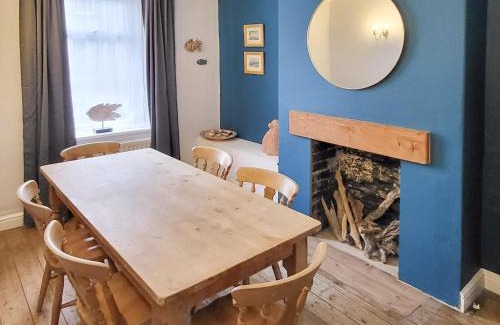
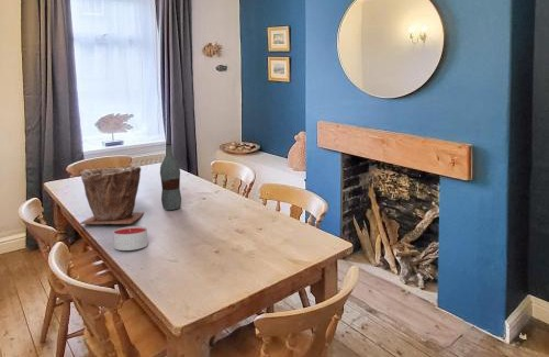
+ bottle (170, 175)
+ candle (131, 237)
+ plant pot (112, 192)
